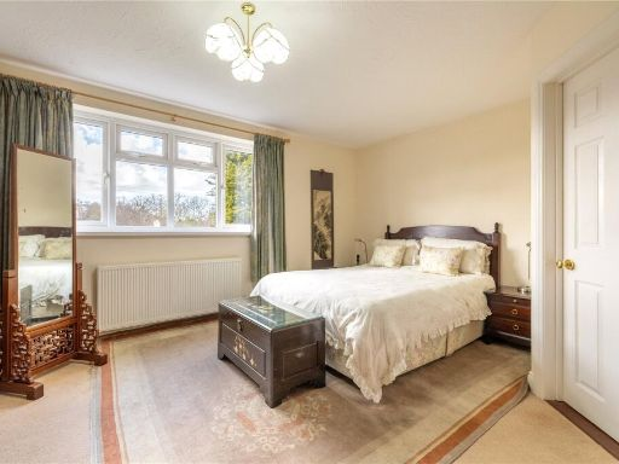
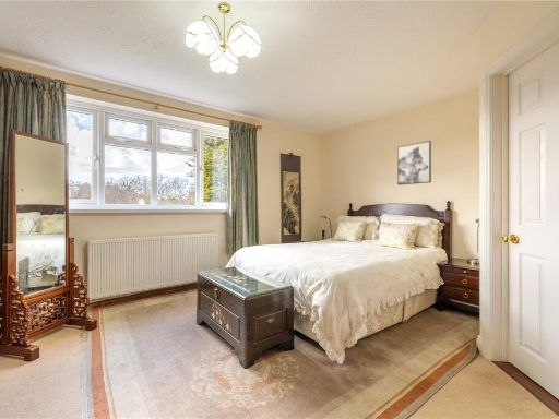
+ wall art (413, 164)
